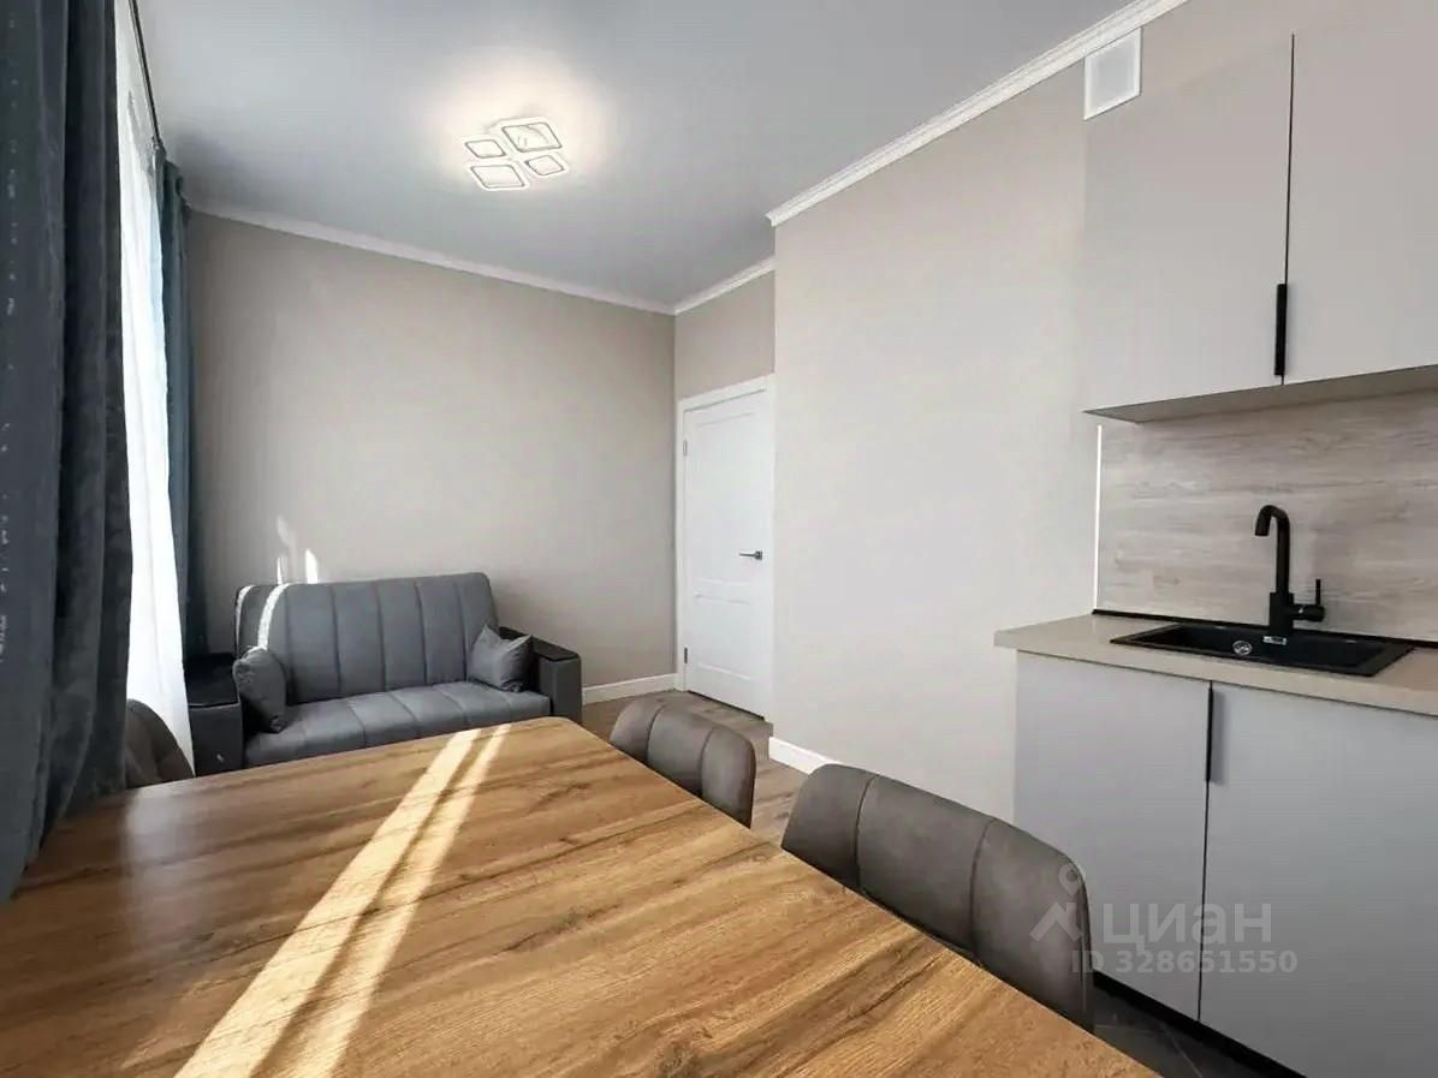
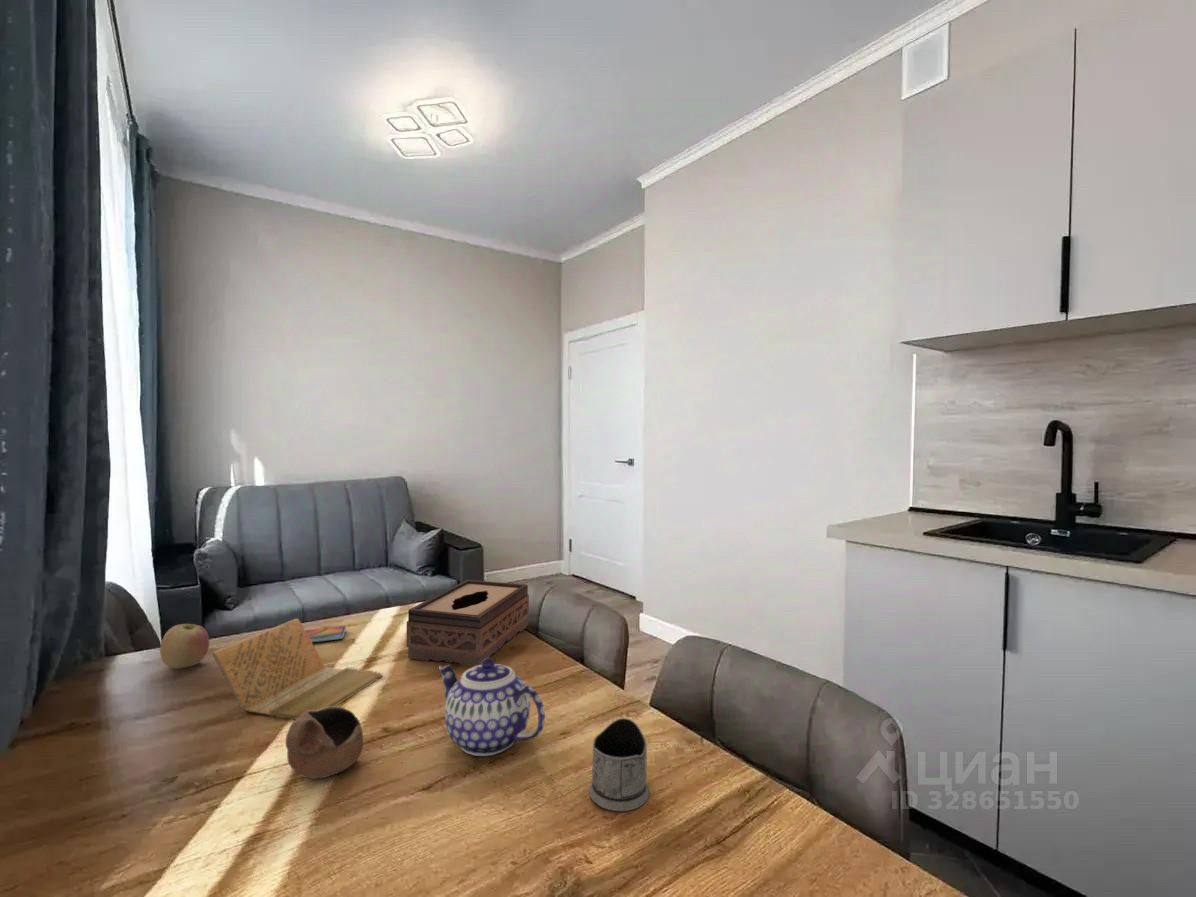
+ cup (317, 736)
+ apple (185, 644)
+ teapot (488, 700)
+ tea glass holder (616, 767)
+ smartphone (309, 635)
+ notepad (302, 665)
+ tissue box (472, 618)
